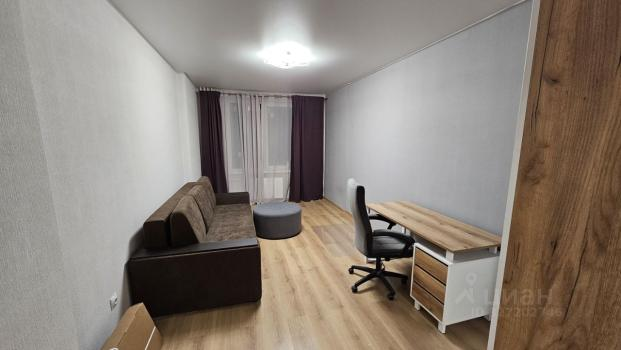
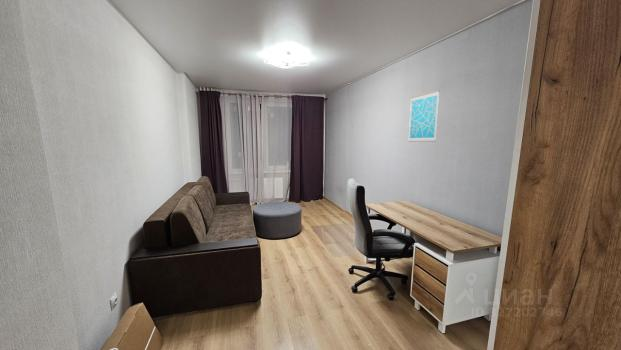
+ wall art (422, 118)
